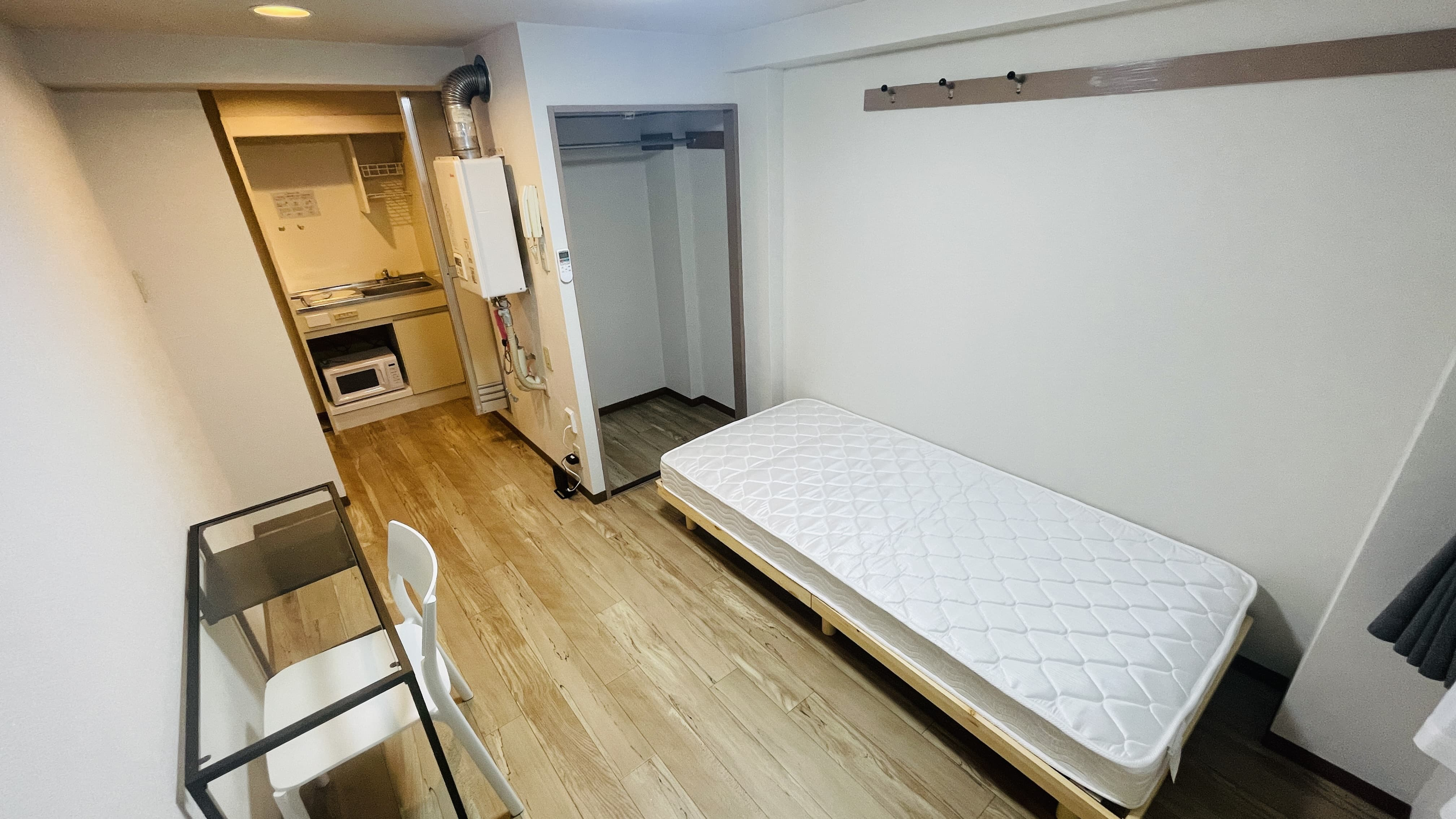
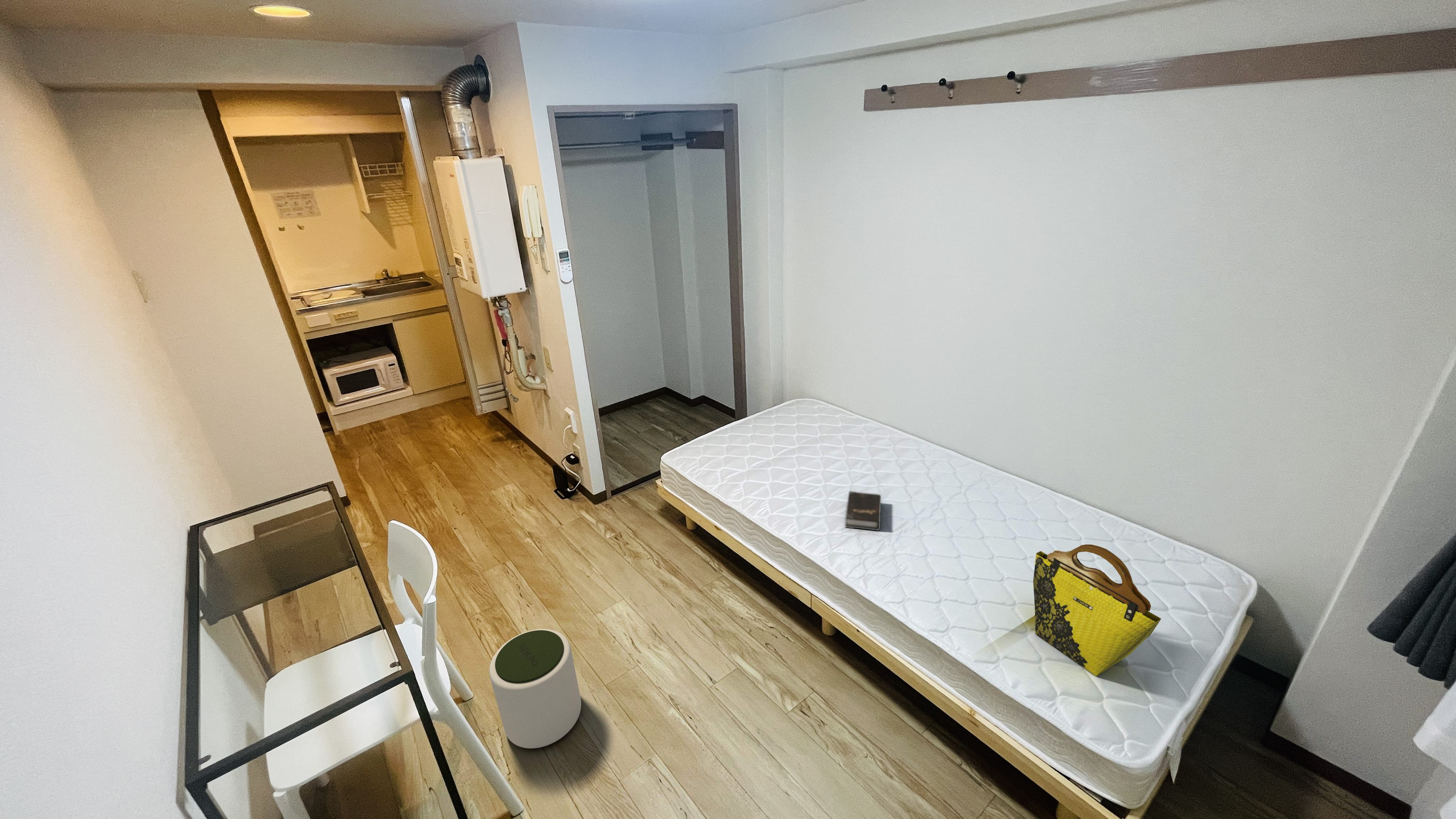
+ tote bag (1089, 600)
+ hardback book (863, 510)
+ plant pot (537, 686)
